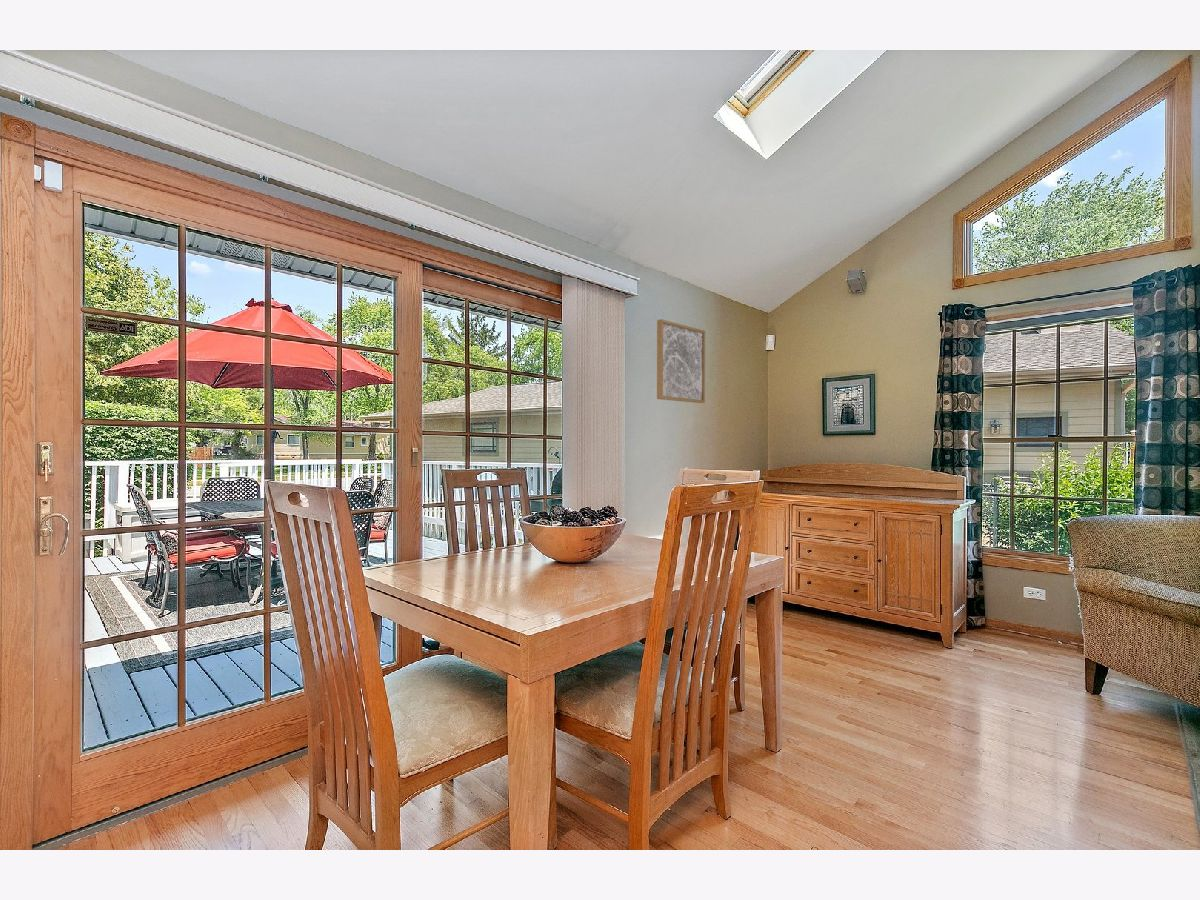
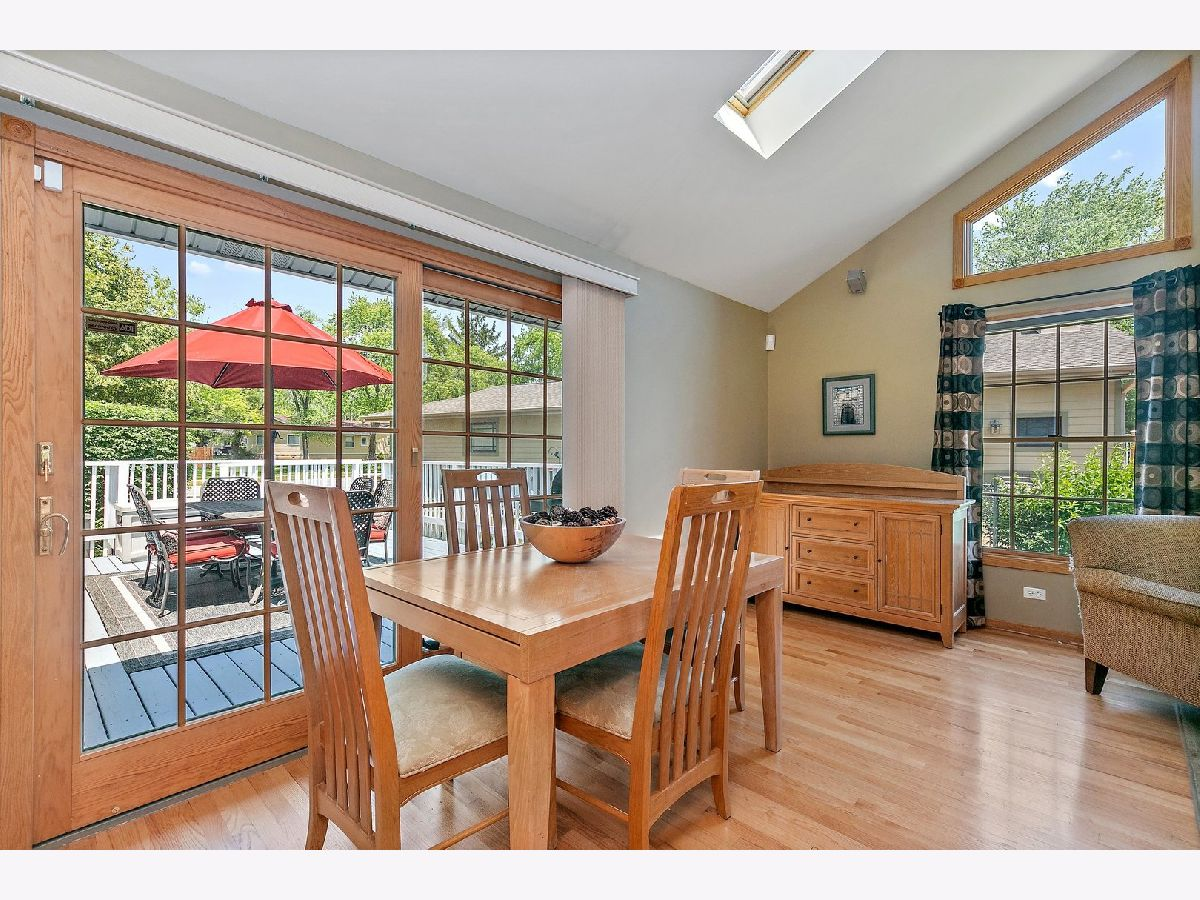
- wall art (682, 363)
